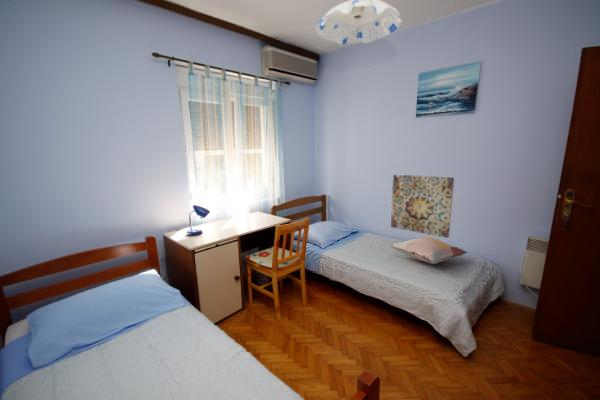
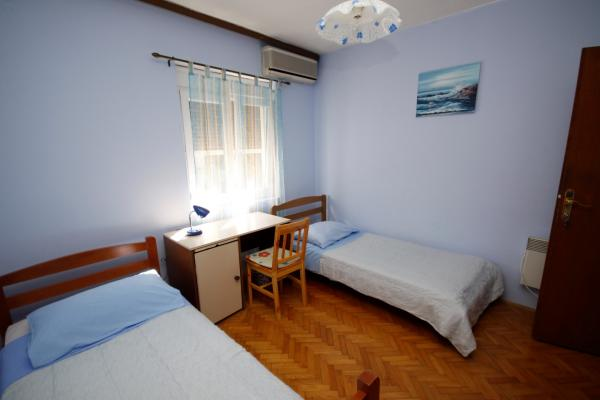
- wall art (419, 204)
- decorative pillow (427, 248)
